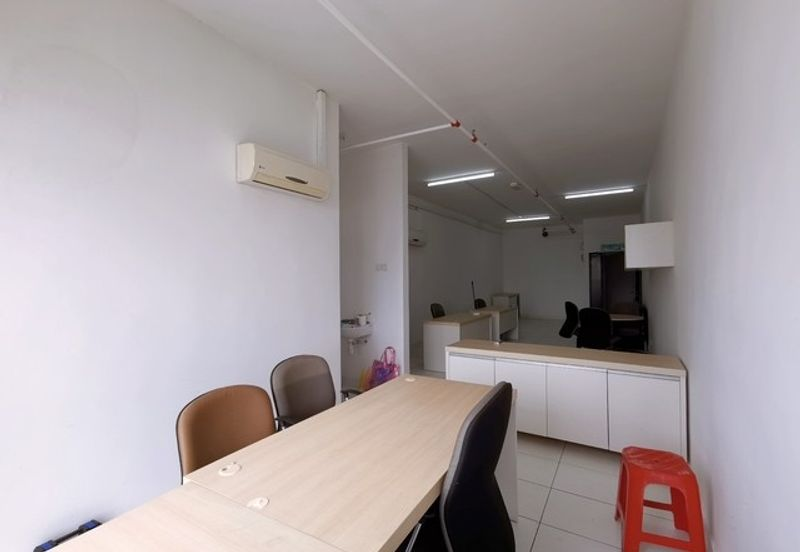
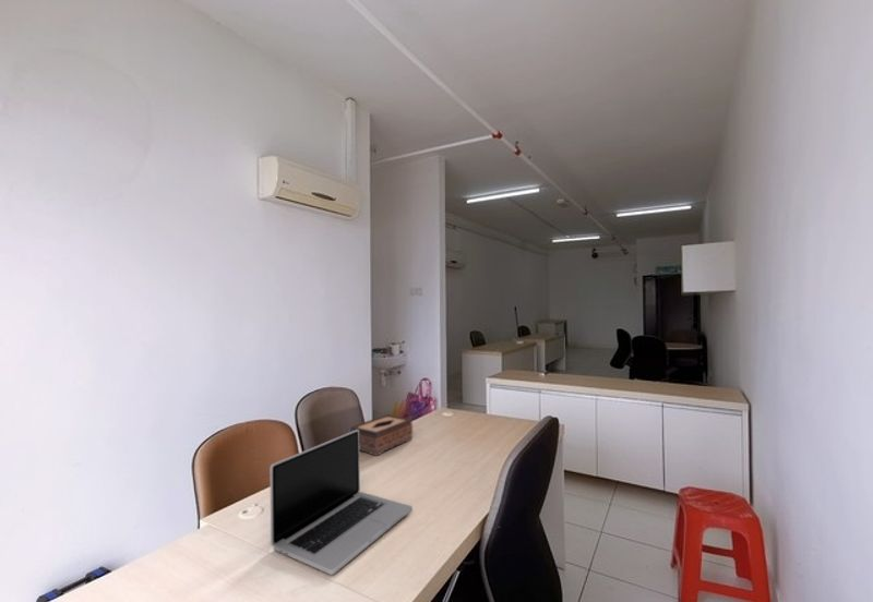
+ laptop (347, 490)
+ tissue box (382, 433)
